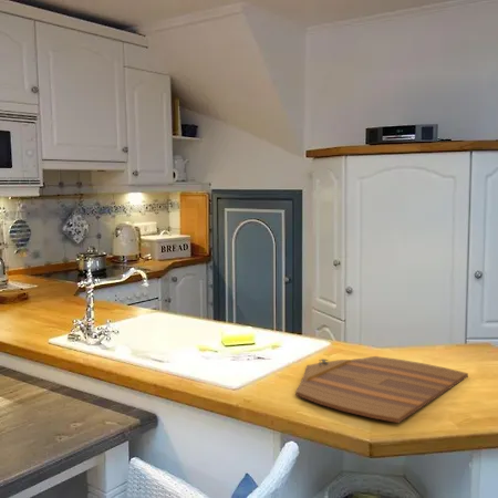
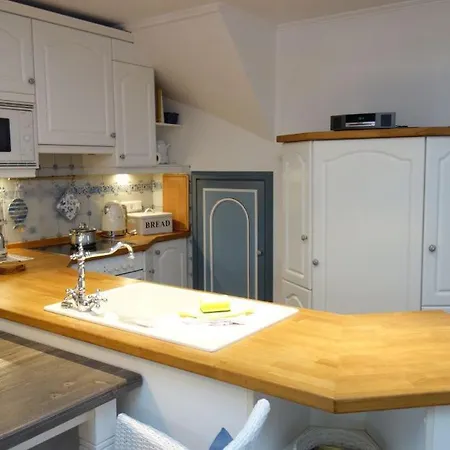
- cutting board (366, 377)
